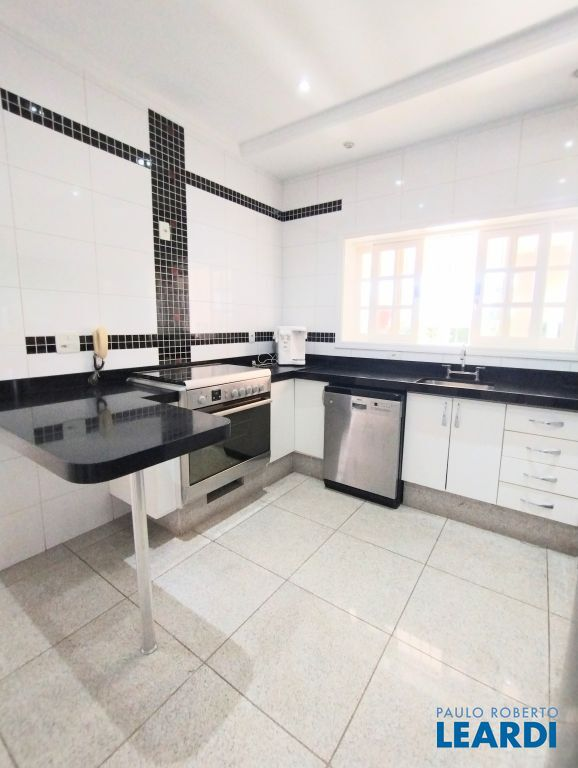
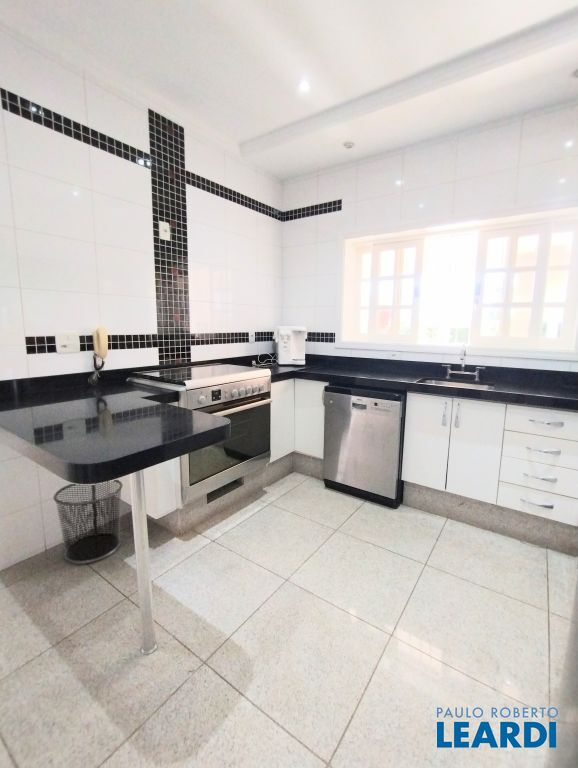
+ waste bin (91, 519)
